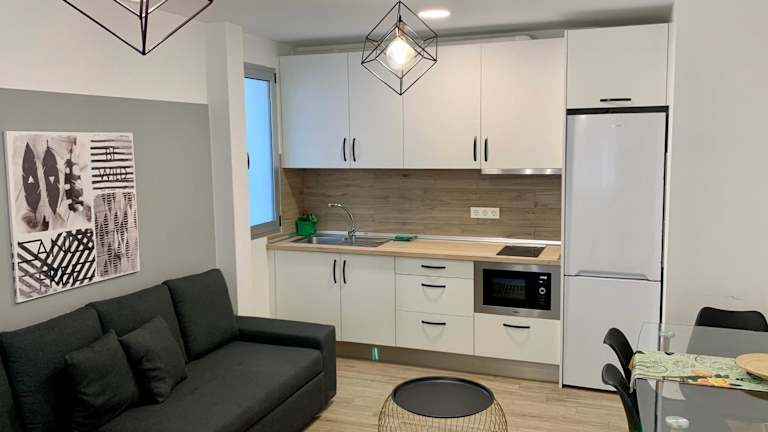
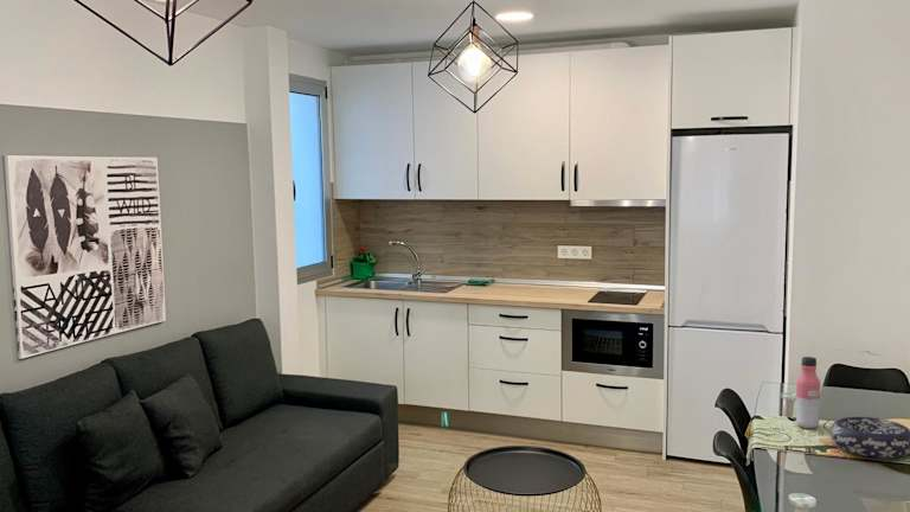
+ decorative bowl (871, 436)
+ water bottle (808, 391)
